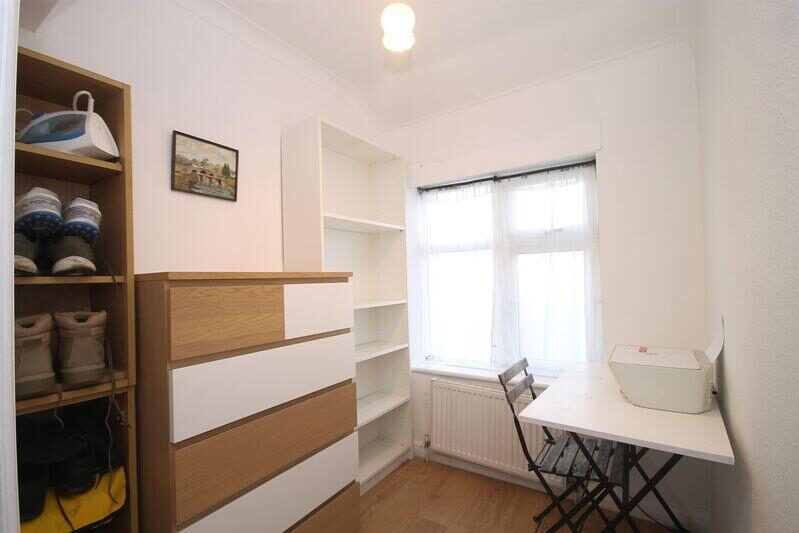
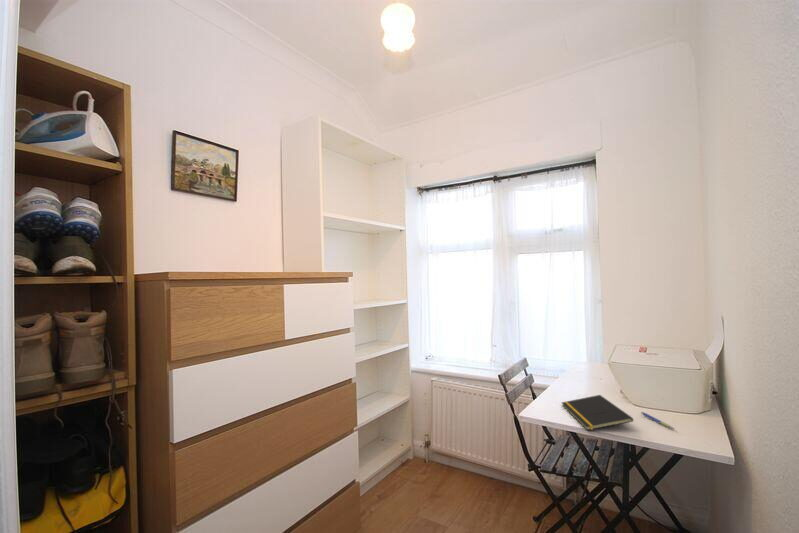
+ pen (657, 420)
+ notepad (594, 411)
